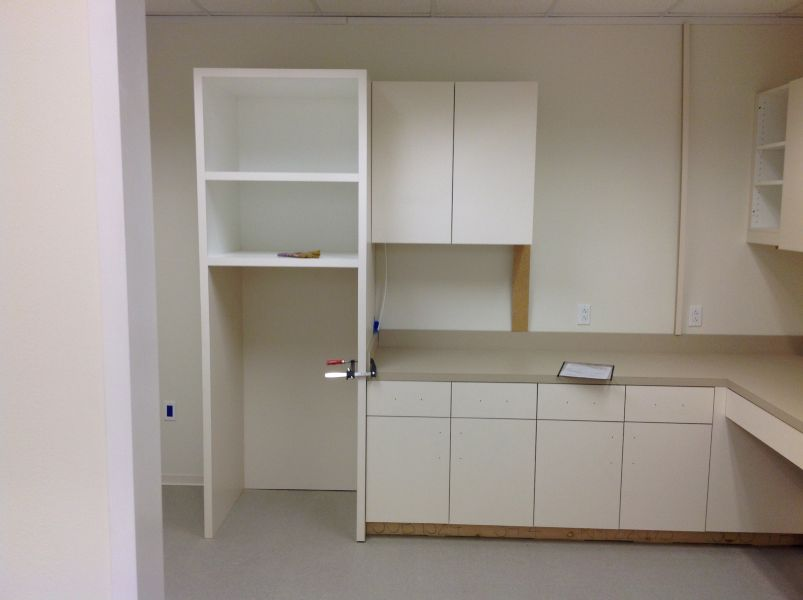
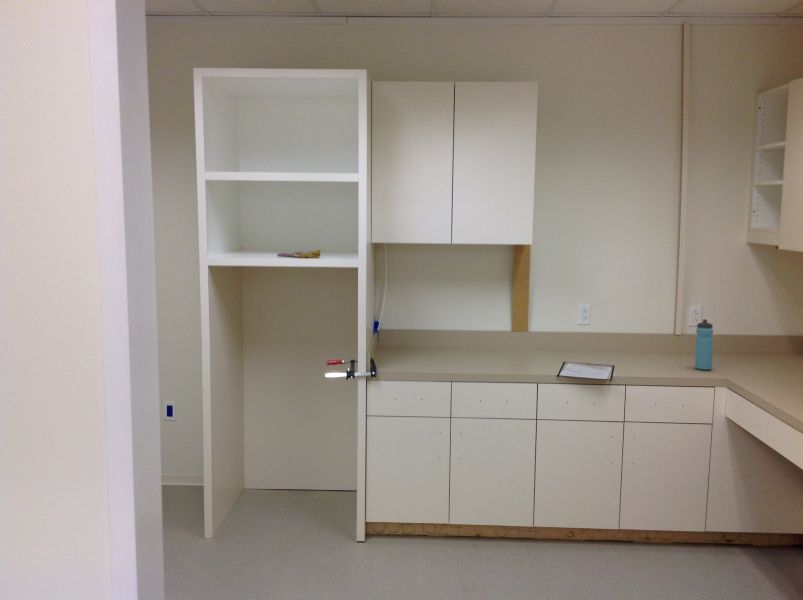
+ water bottle (704, 344)
